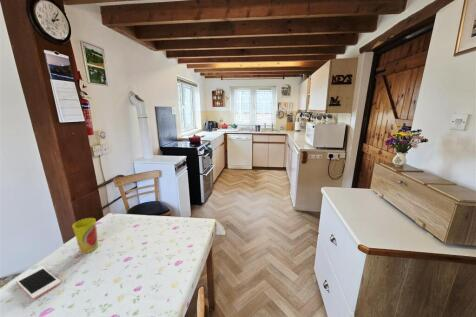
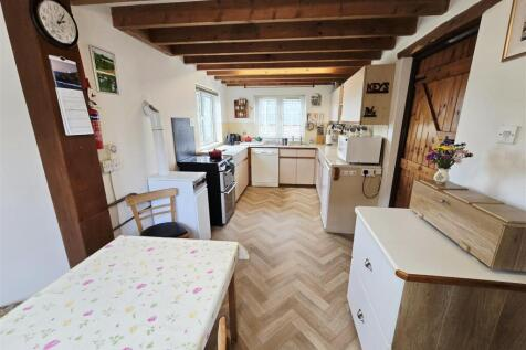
- cup (86, 235)
- cell phone (38, 281)
